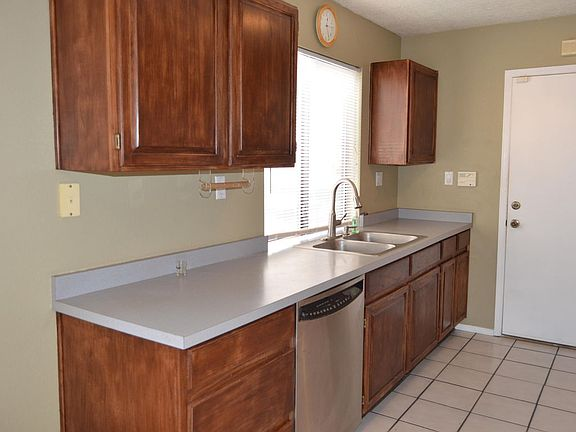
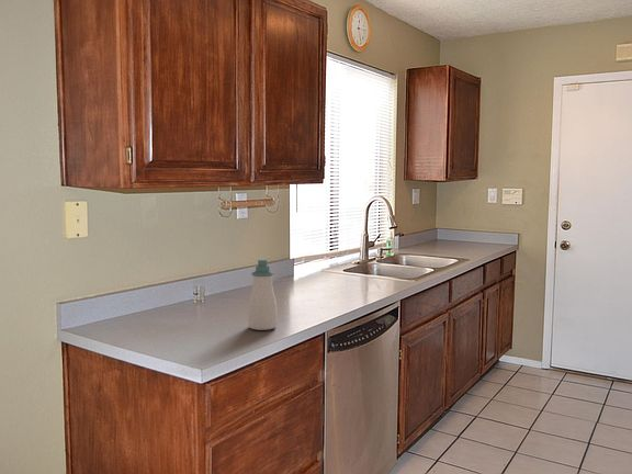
+ soap bottle (262, 293)
